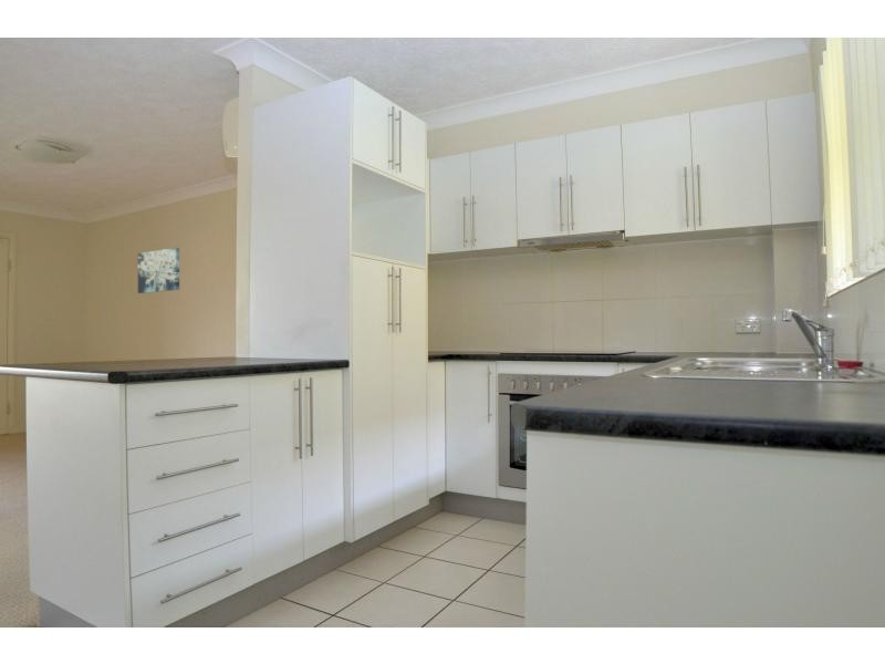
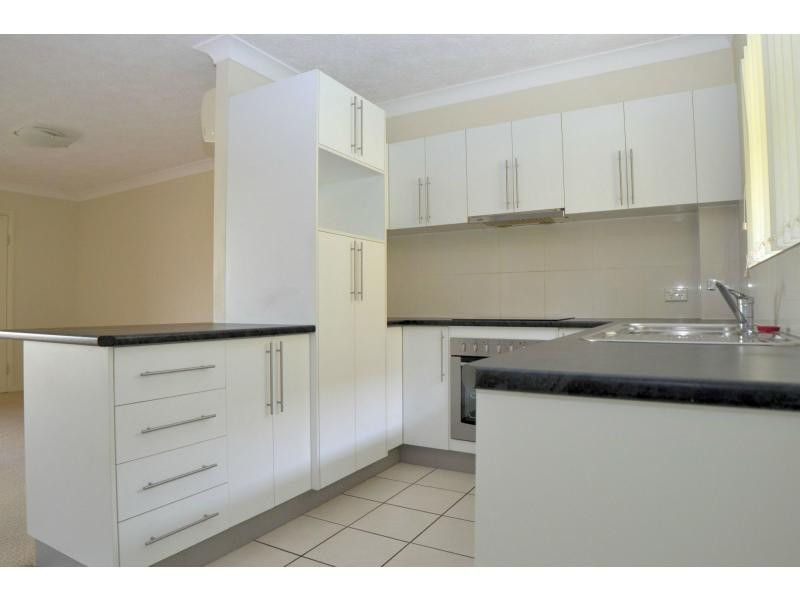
- wall art (157, 271)
